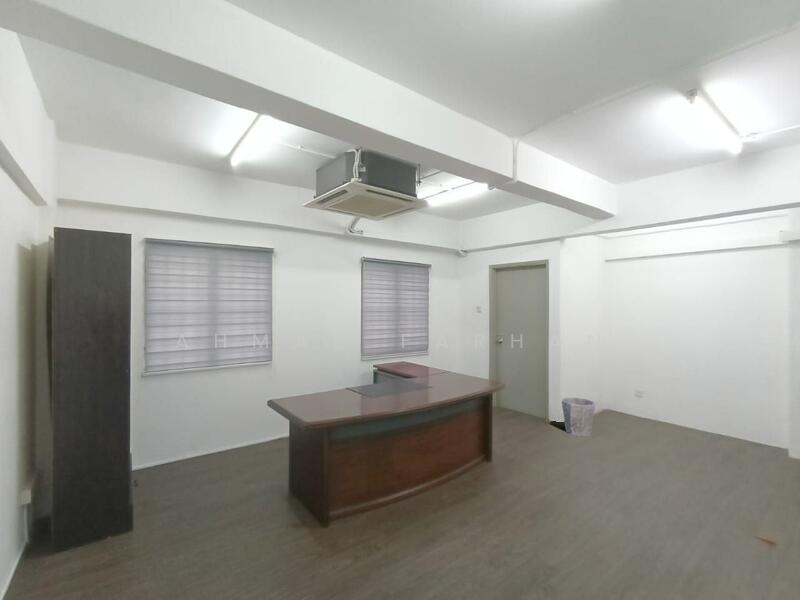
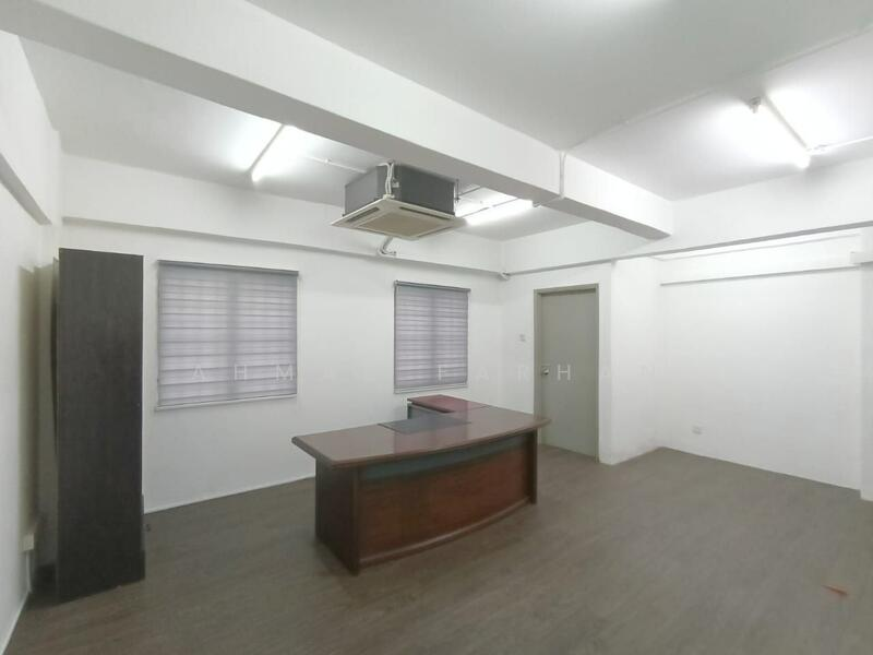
- waste bin (578, 416)
